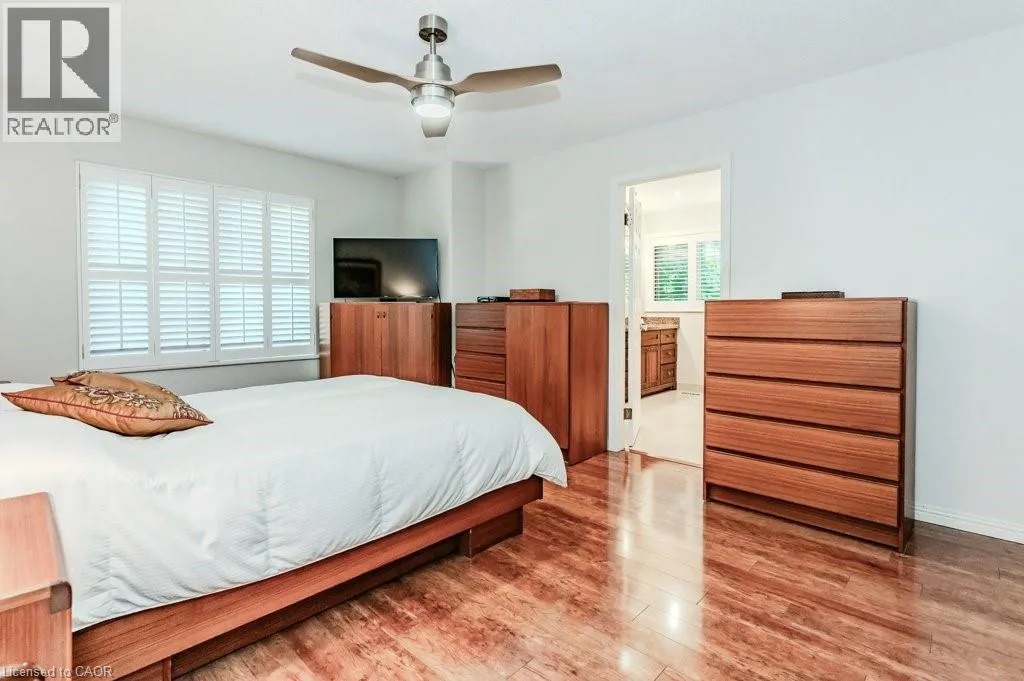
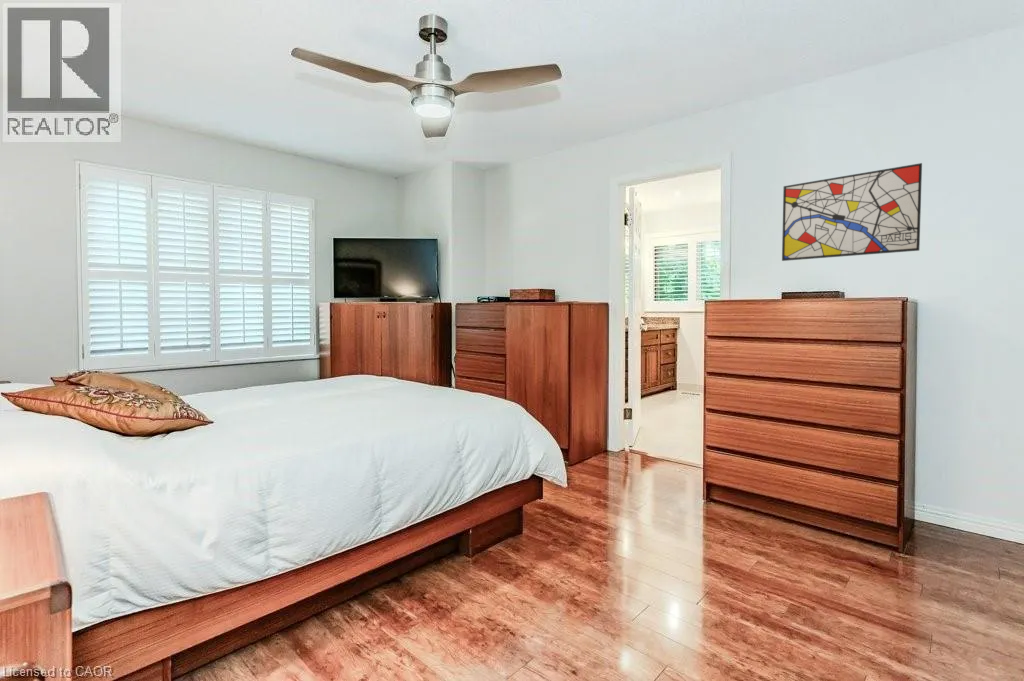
+ wall art (846, 216)
